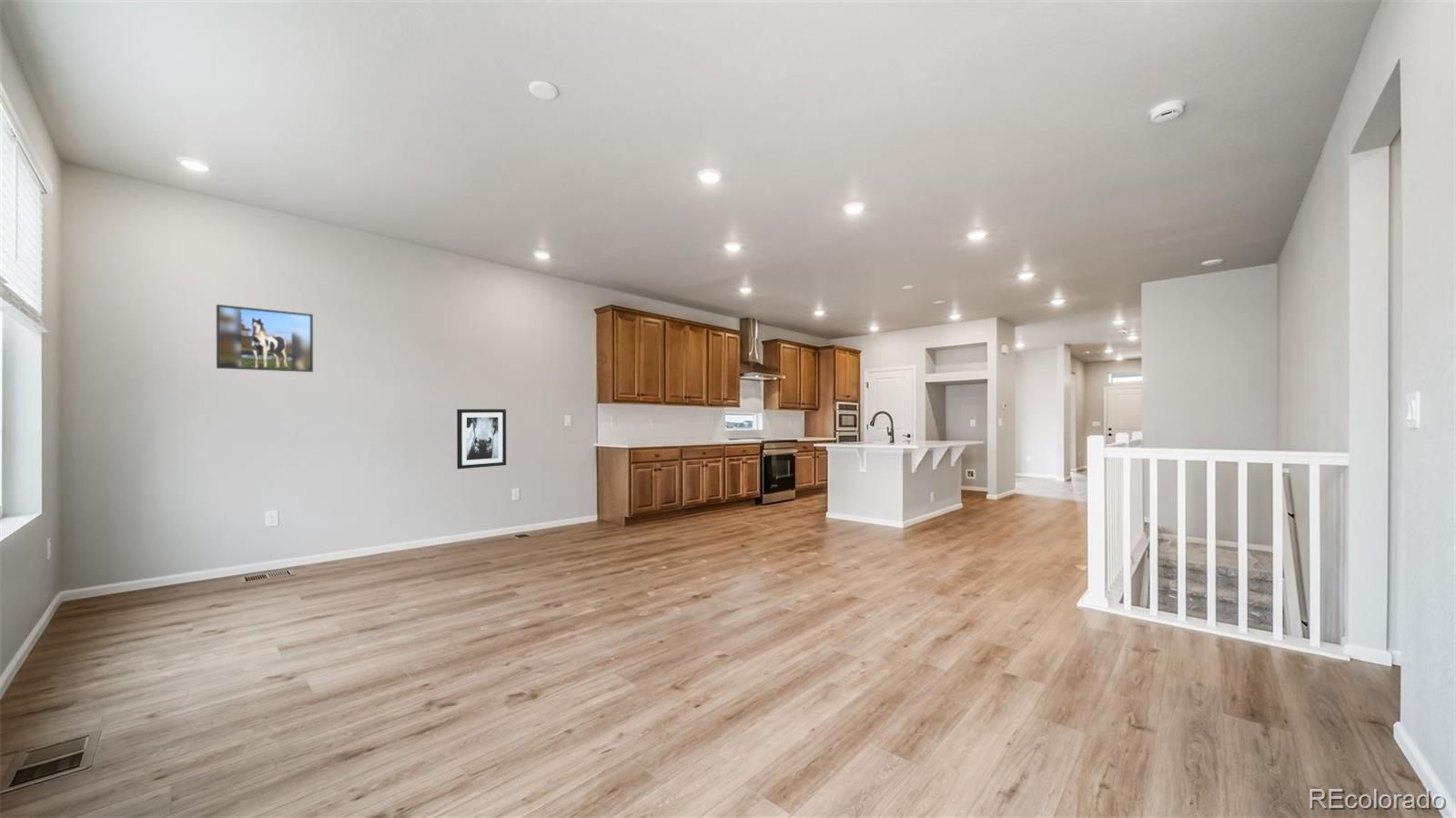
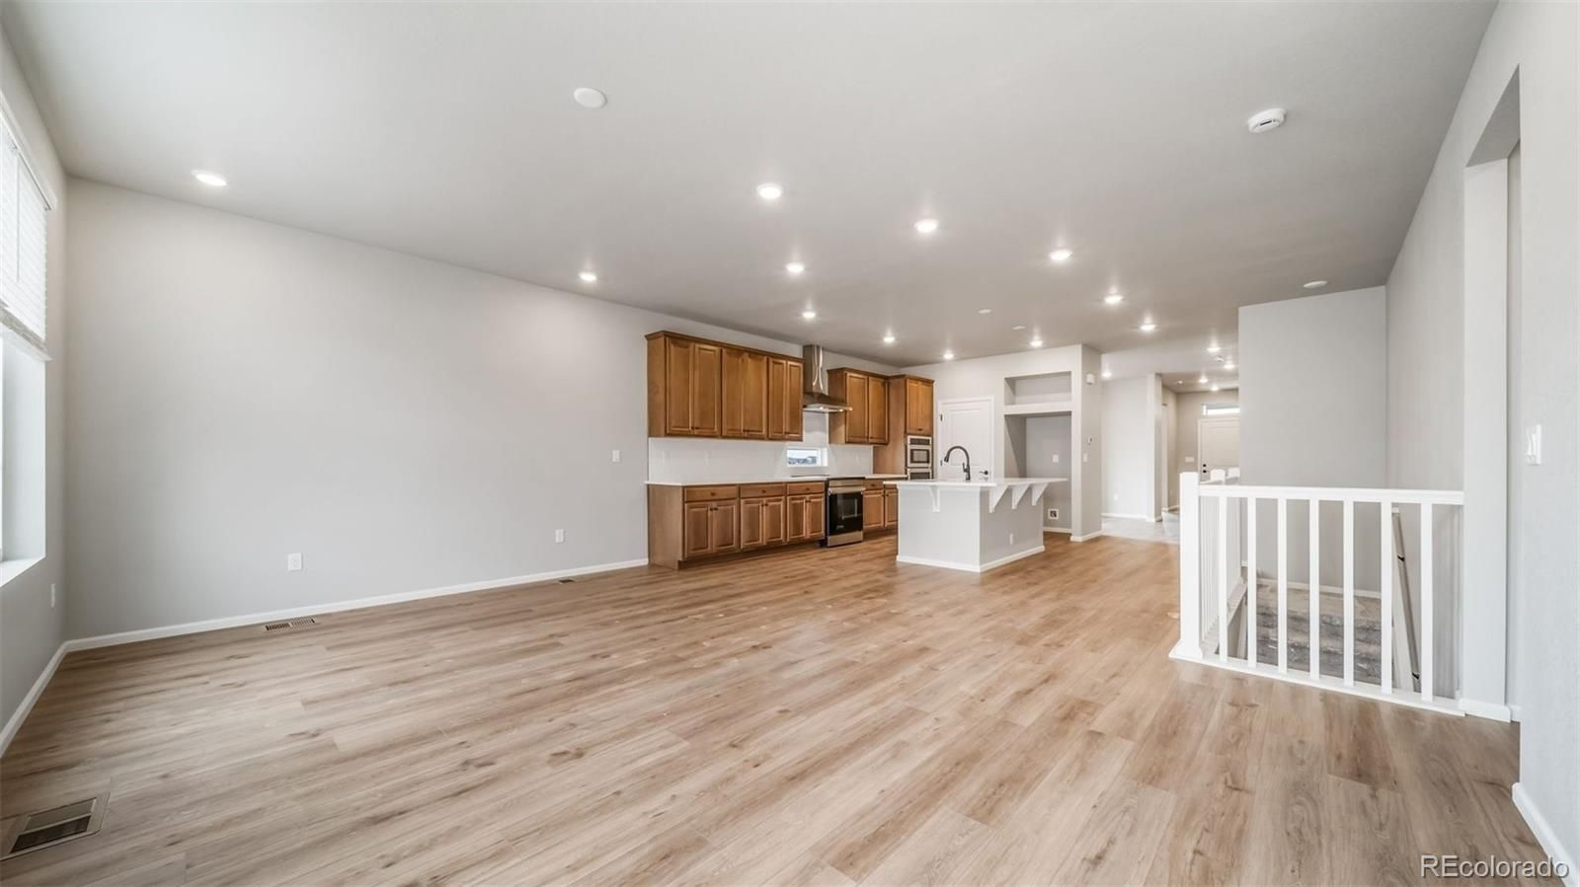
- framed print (267, 339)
- wall art (482, 438)
